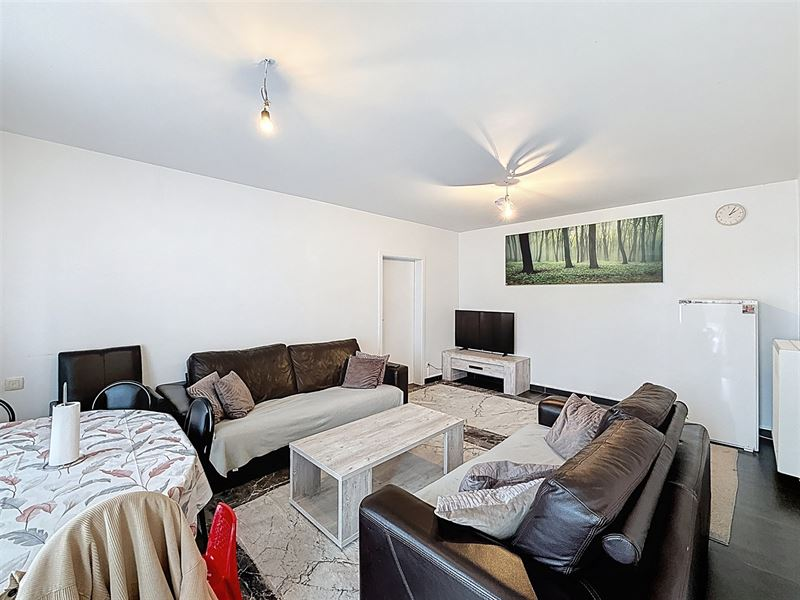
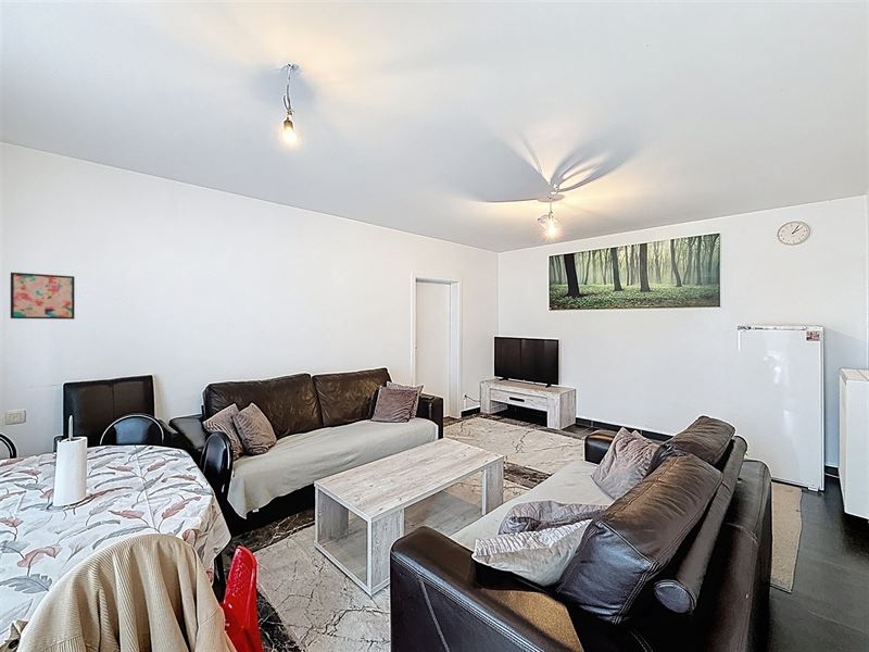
+ wall art (43, 297)
